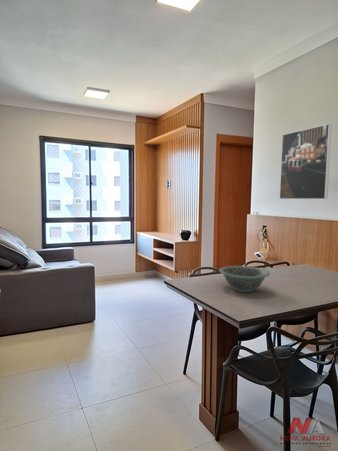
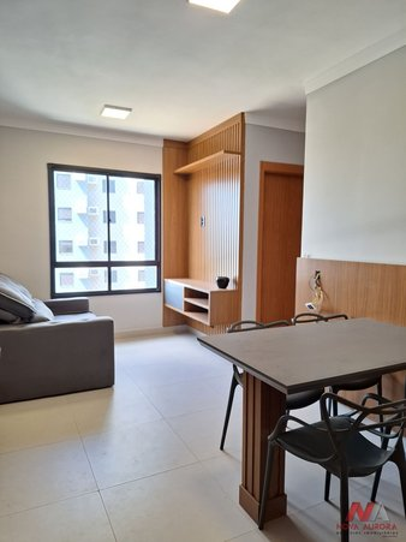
- decorative bowl (243, 280)
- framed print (303, 164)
